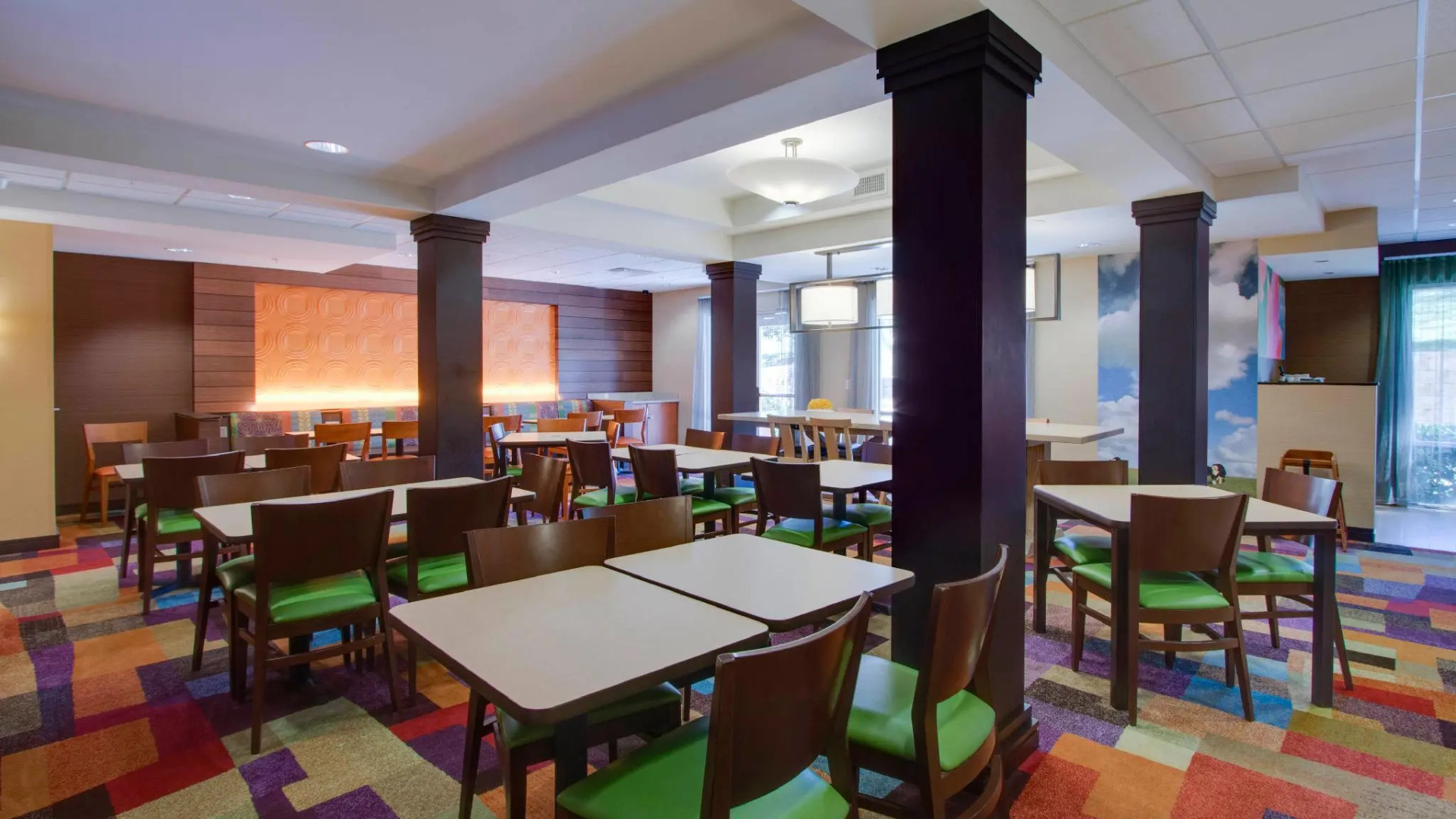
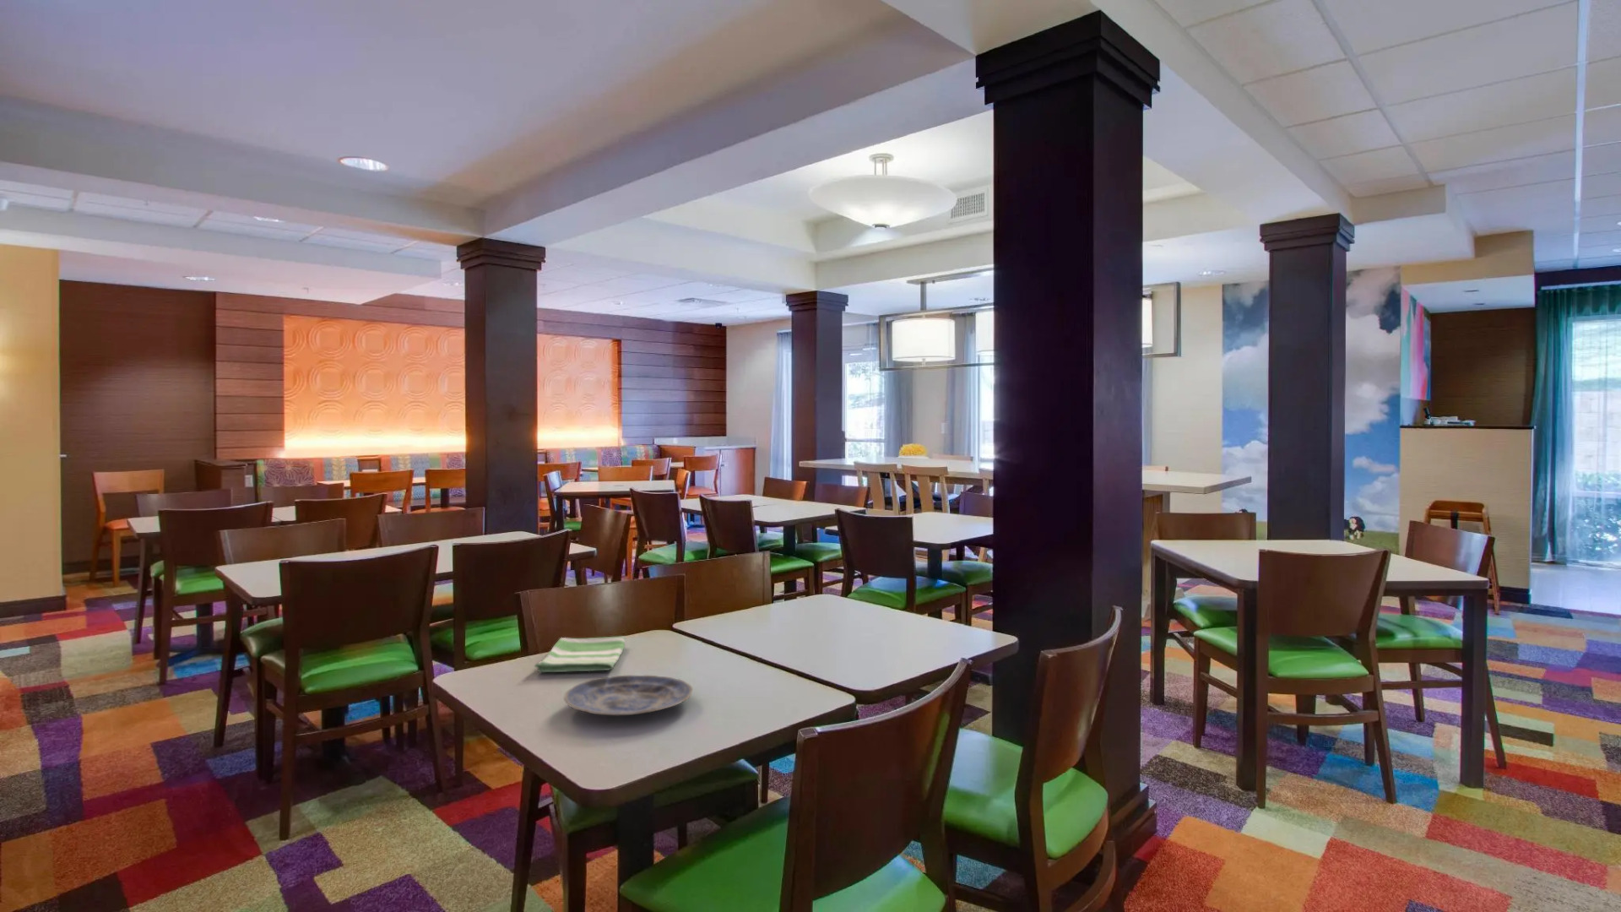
+ dish towel (583, 653)
+ plate (629, 697)
